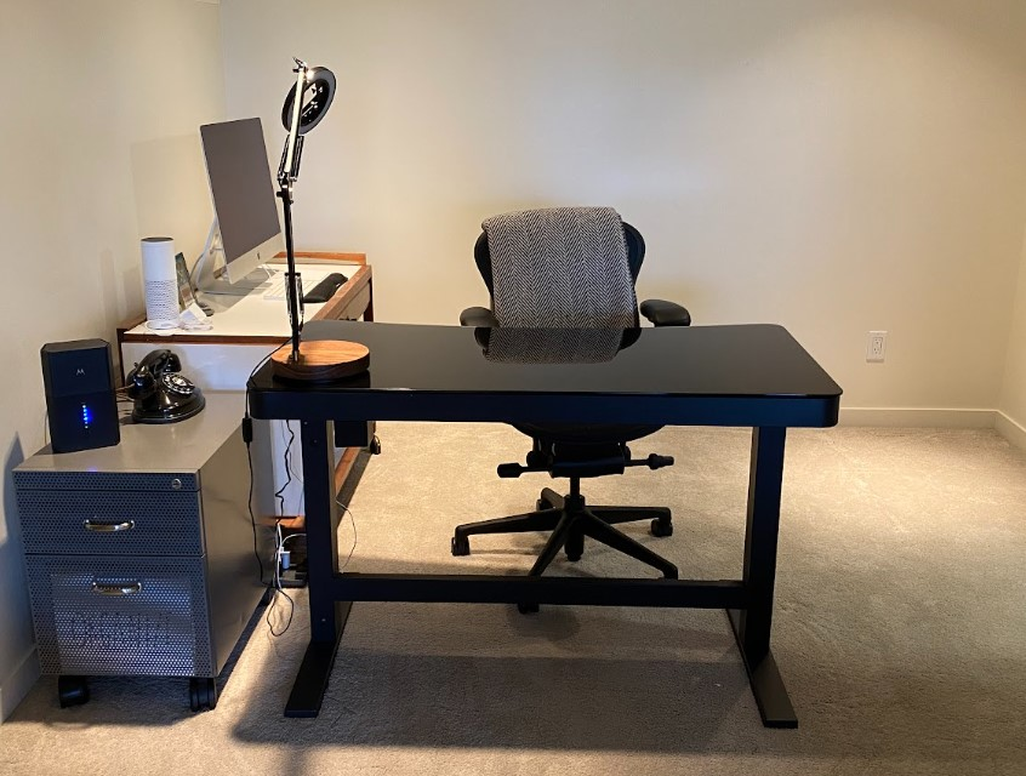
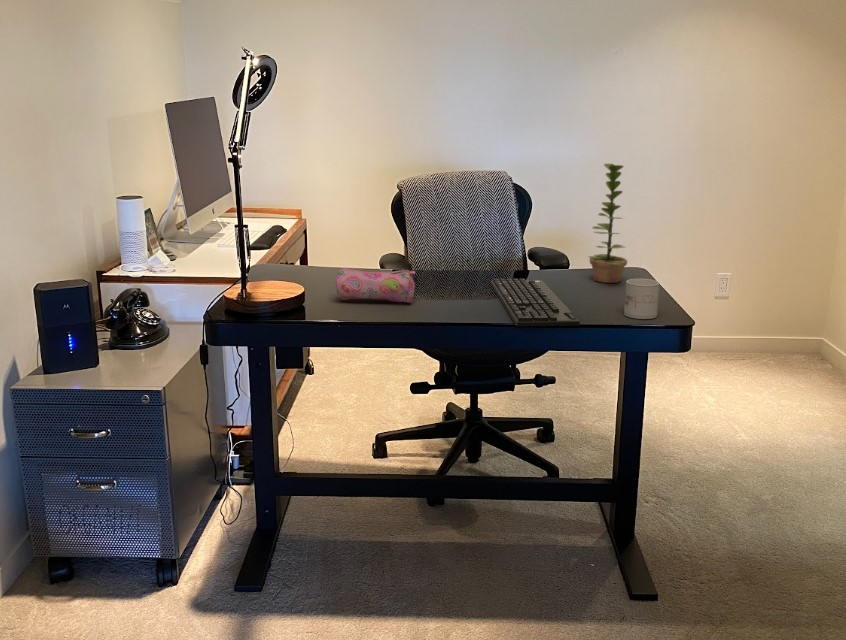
+ keyboard (530, 299)
+ plant (610, 224)
+ mug (640, 296)
+ pencil case (376, 284)
